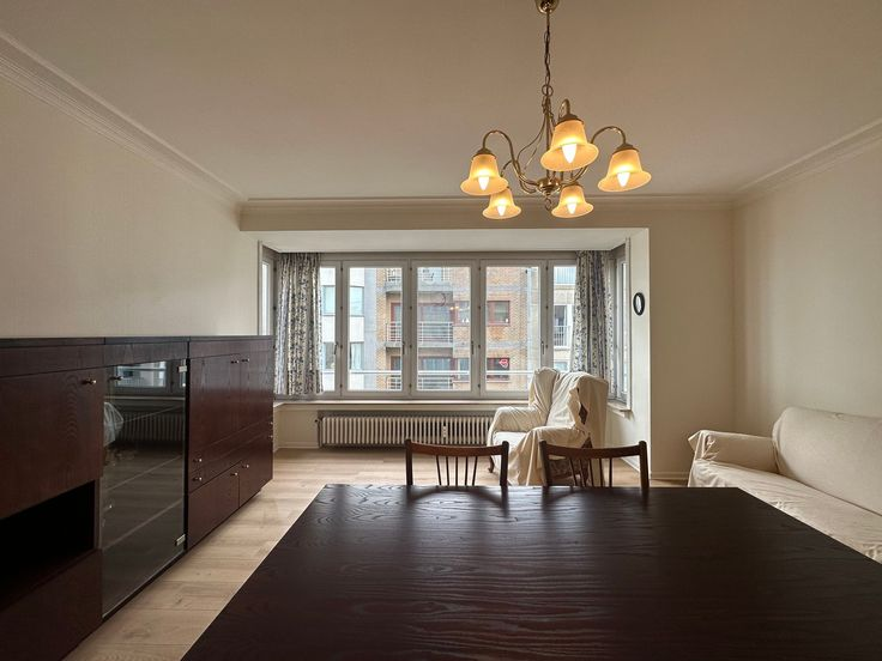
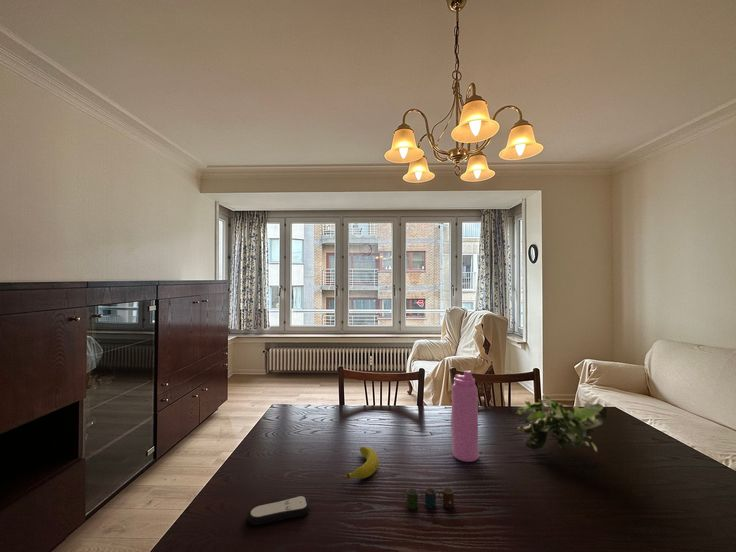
+ remote control (279, 509)
+ water bottle (464, 413)
+ fruit (363, 464)
+ plant (550, 424)
+ cup (428, 493)
